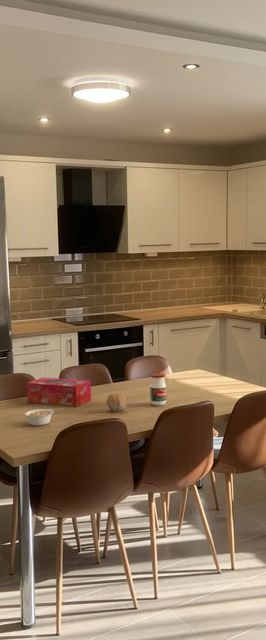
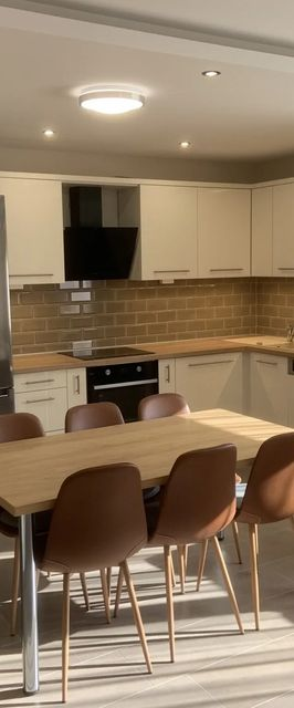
- legume (40, 416)
- tissue box (59, 391)
- fruit (116, 402)
- jar (158, 389)
